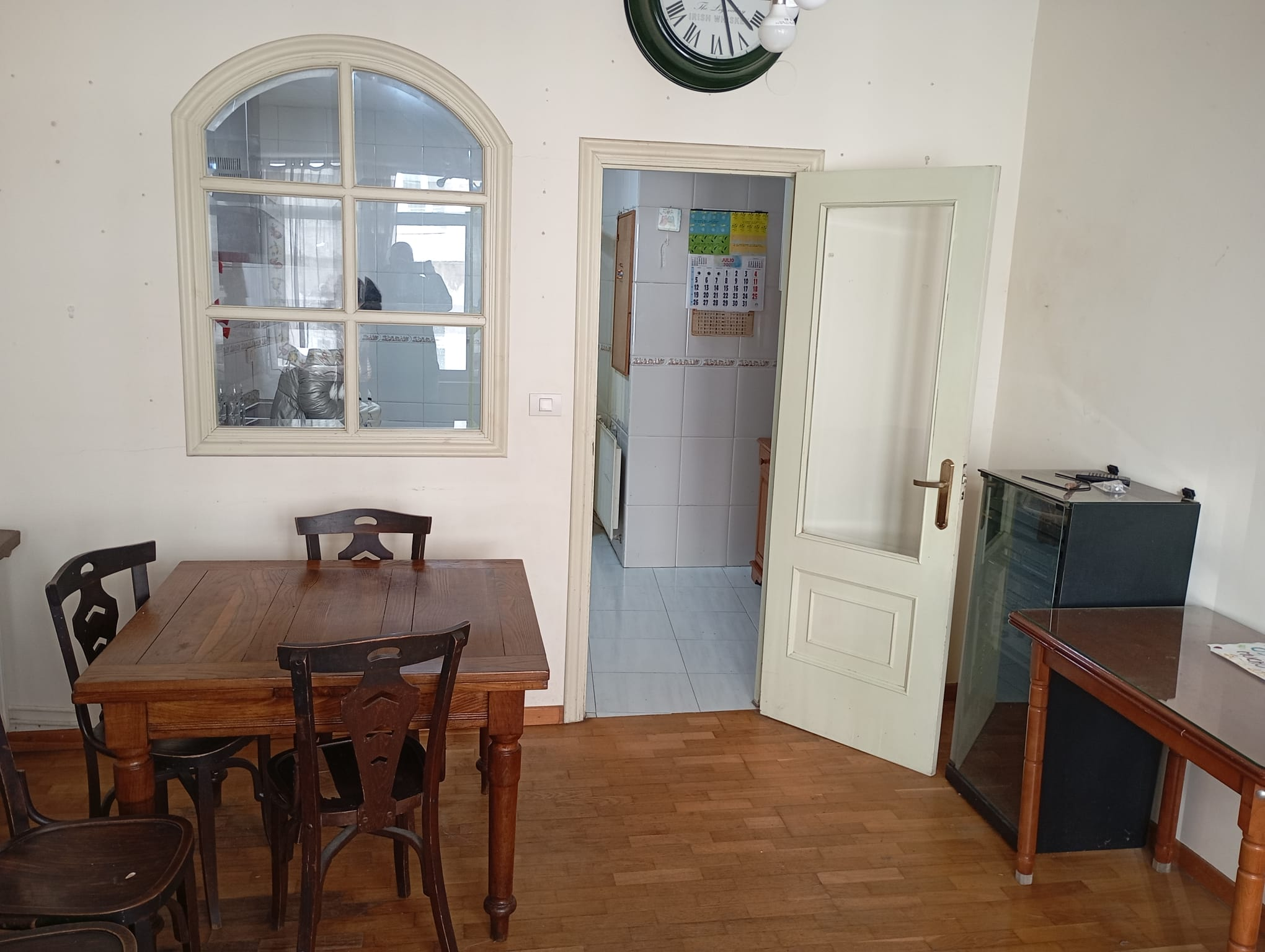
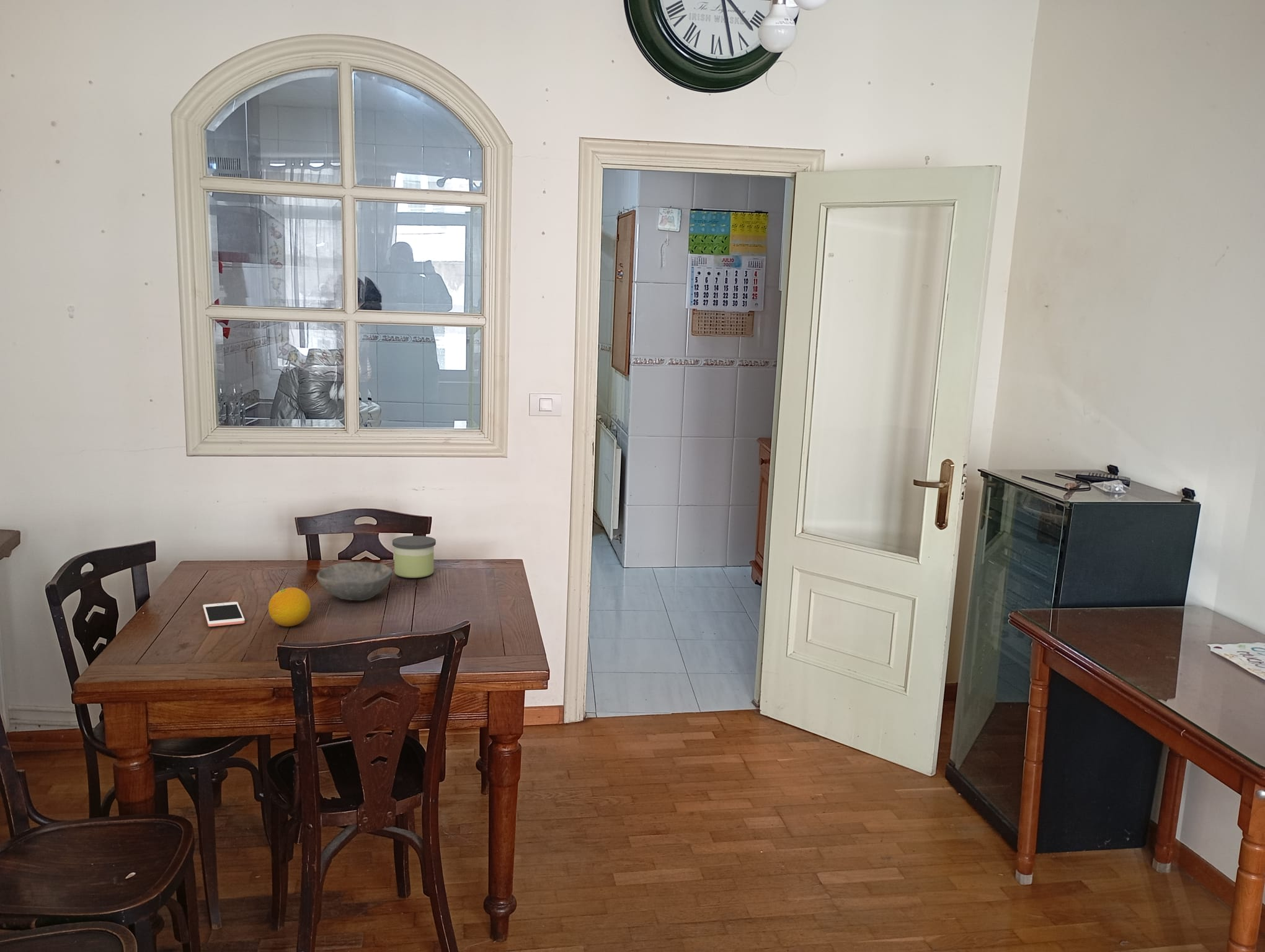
+ candle (414, 557)
+ cell phone (223, 614)
+ bowl (355, 584)
+ fruit (290, 607)
